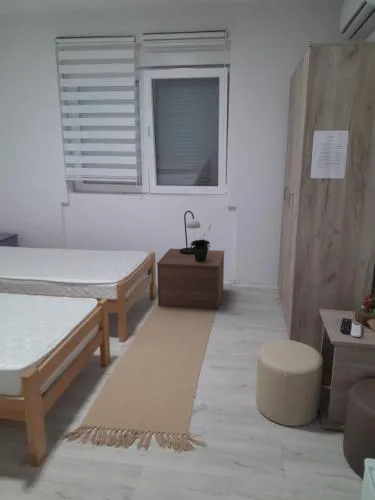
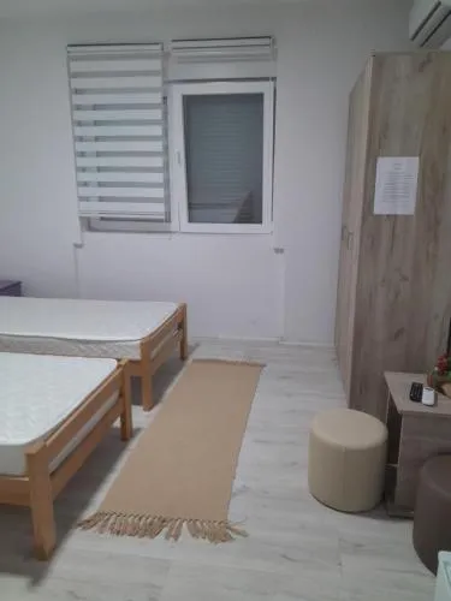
- table lamp (186, 231)
- nightstand (192, 277)
- potted plant (200, 241)
